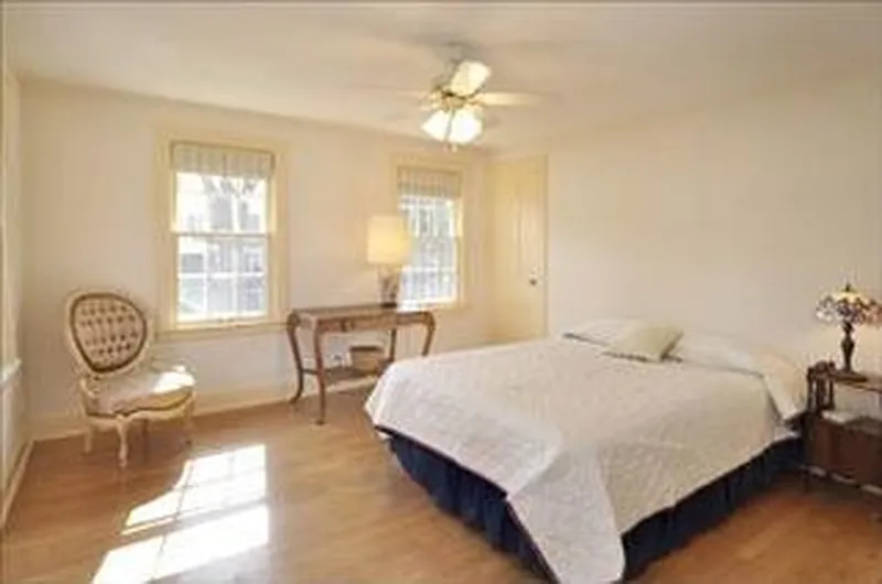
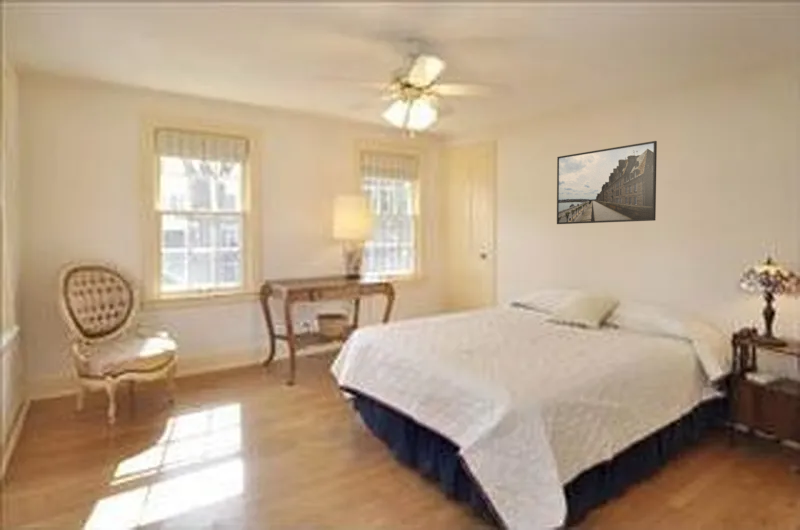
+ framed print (602, 186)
